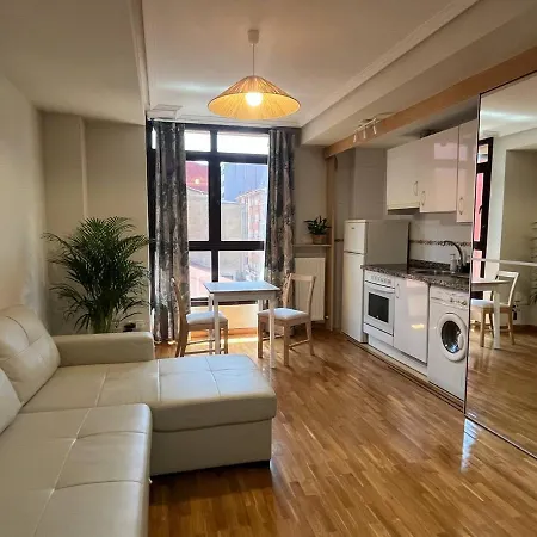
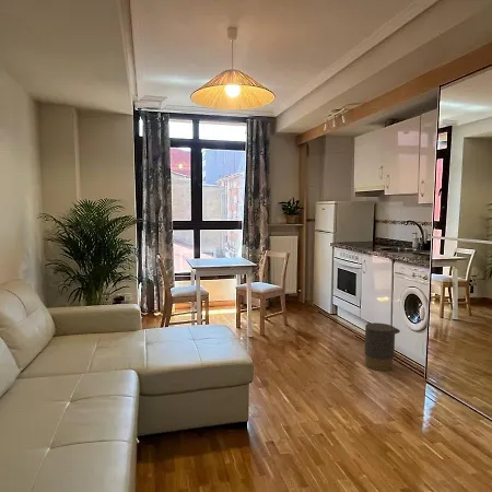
+ trash can (382, 344)
